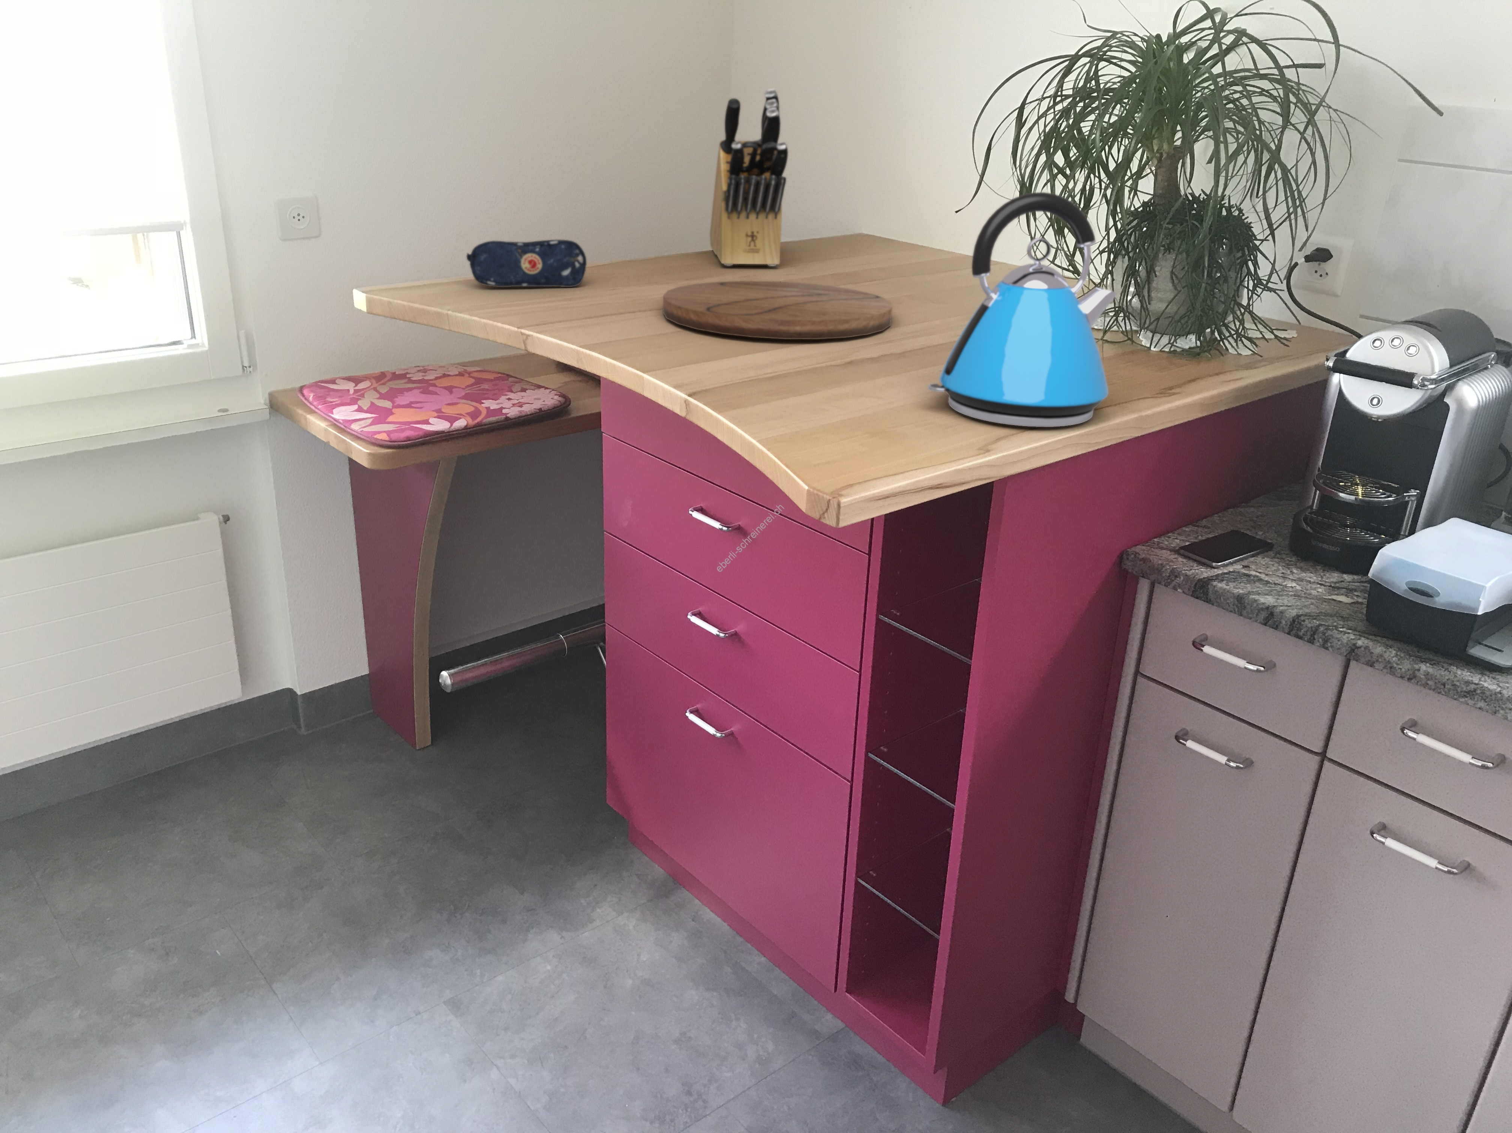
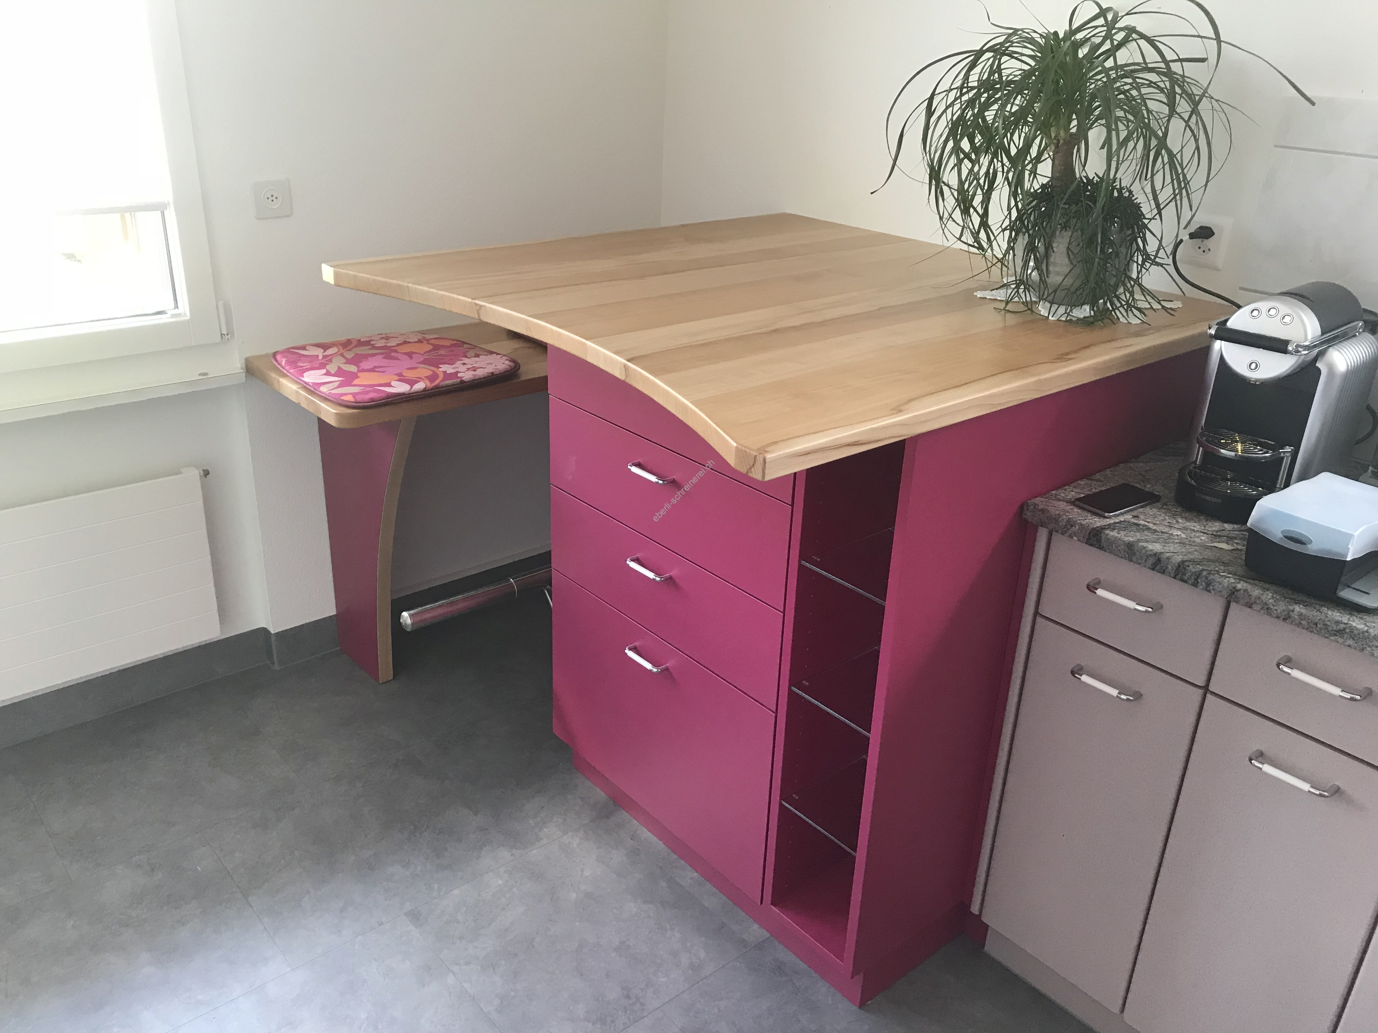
- kettle (1026, 303)
- knife block (748, 176)
- cutting board (777, 307)
- pencil case (529, 263)
